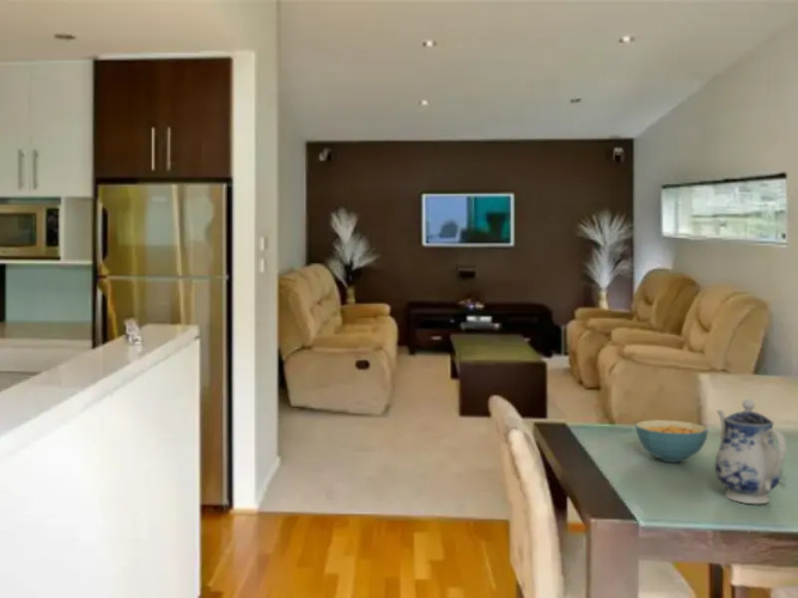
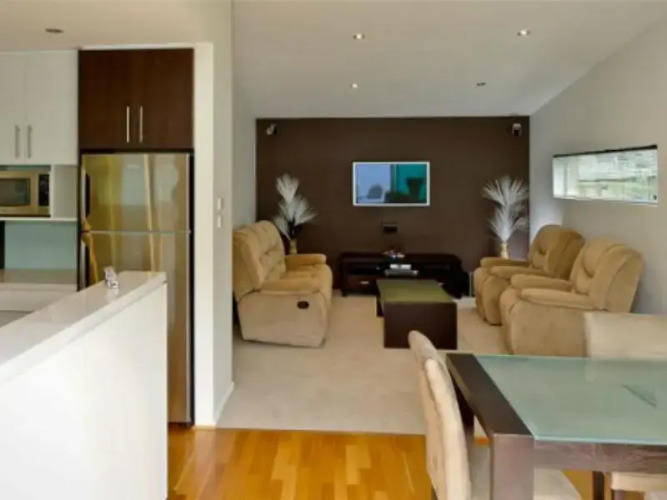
- teapot (748, 448)
- cereal bowl (670, 443)
